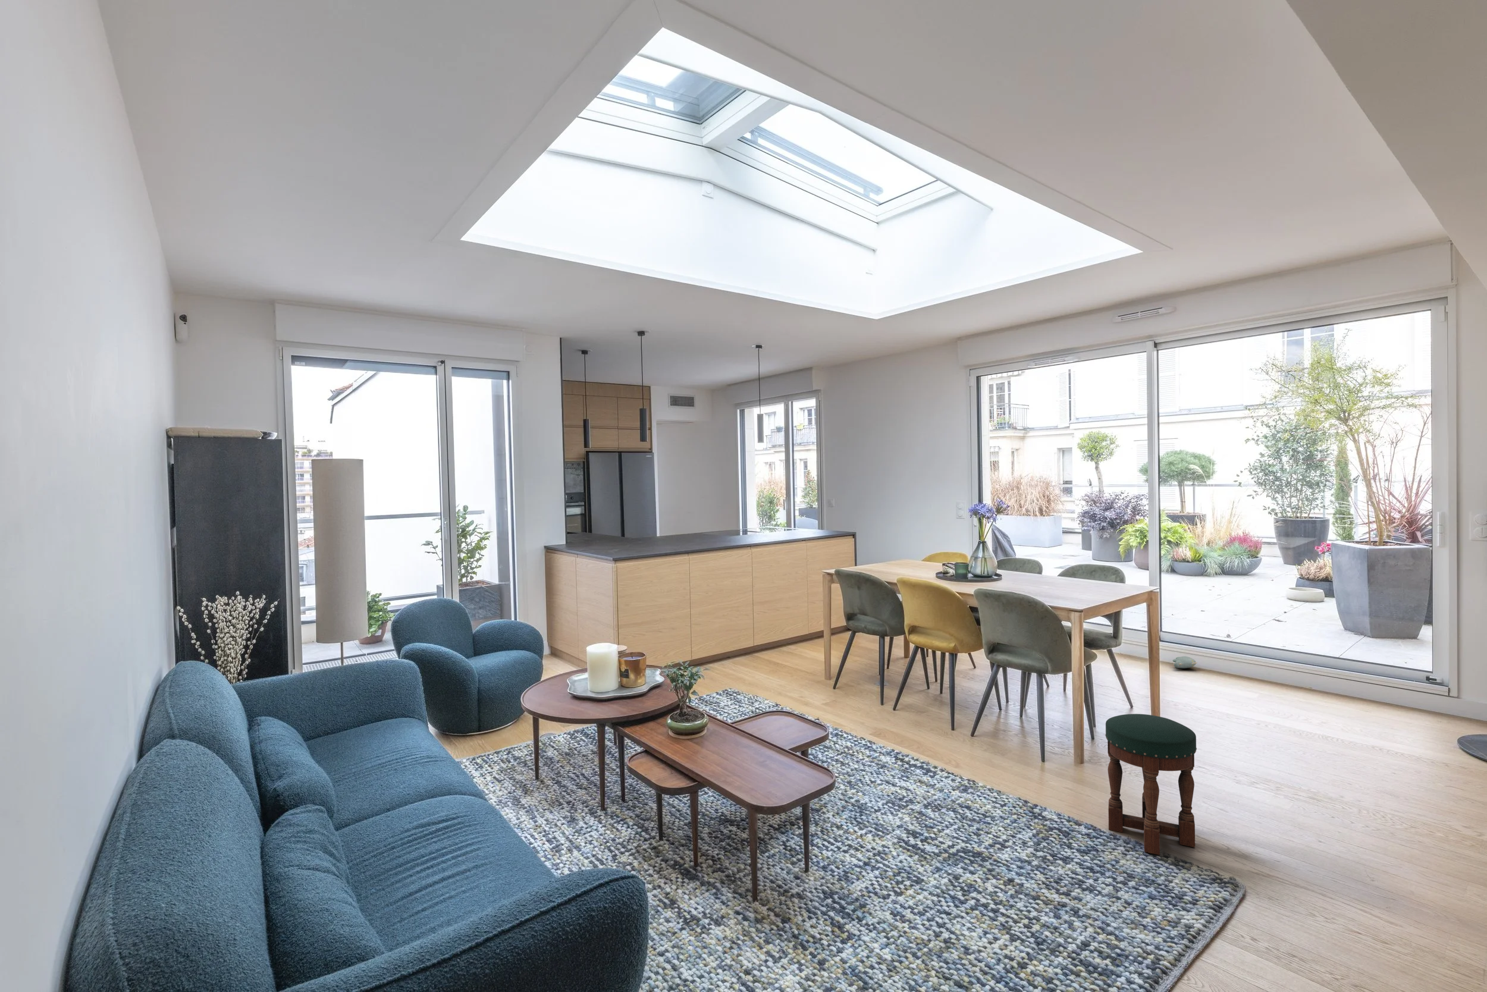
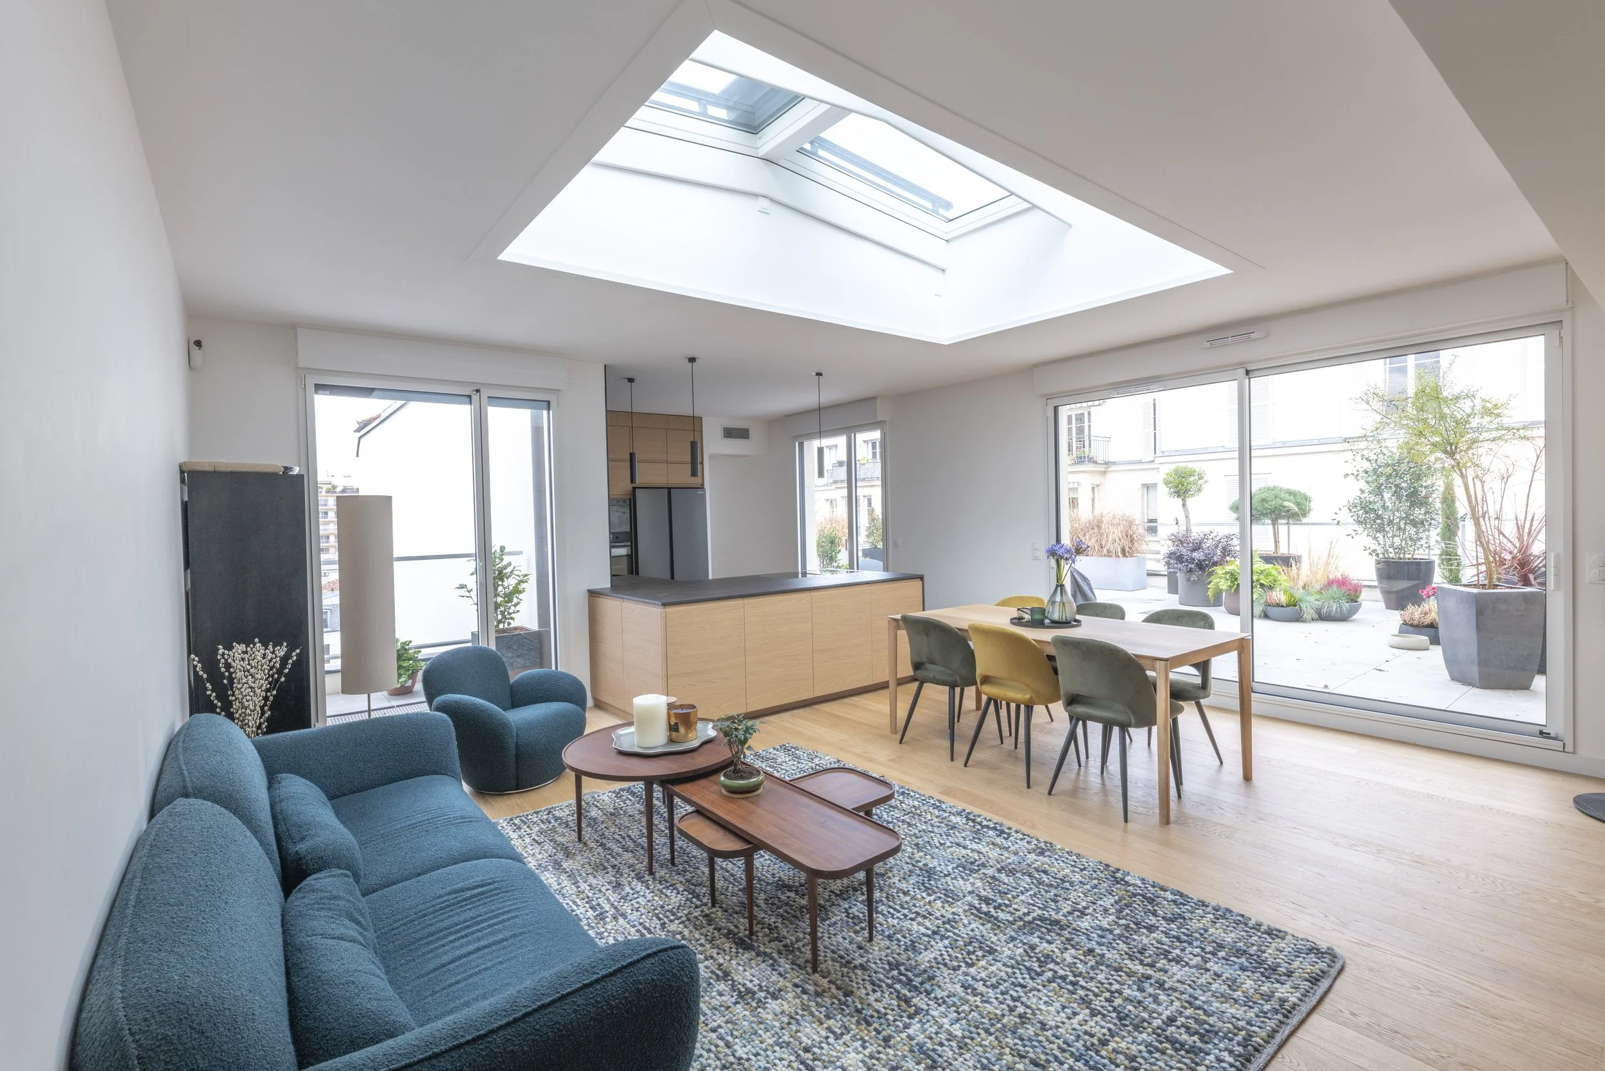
- stool (1149, 777)
- plush toy (1186, 662)
